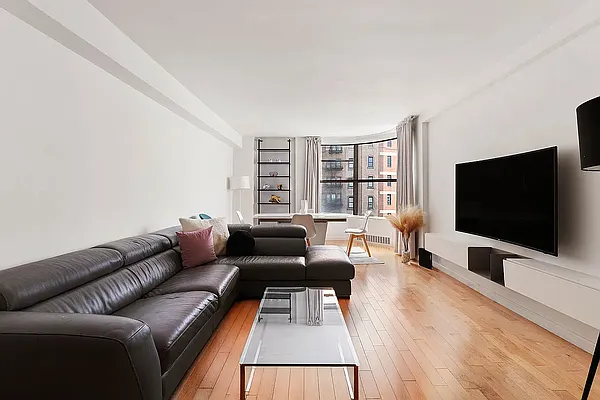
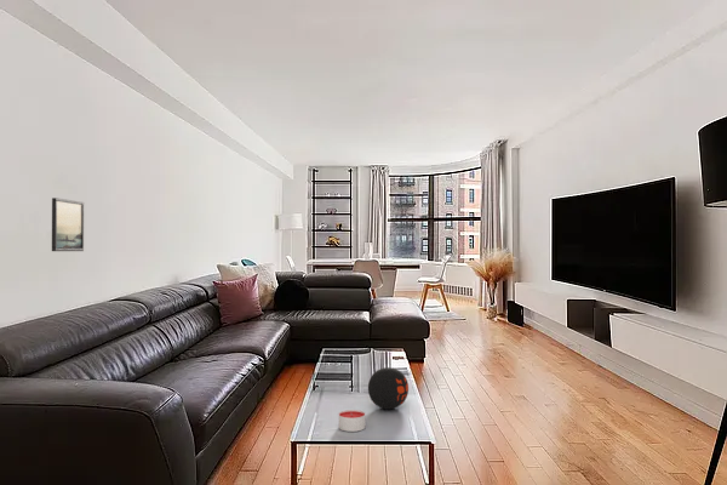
+ decorative ball (388, 388)
+ candle (351, 420)
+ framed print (68, 226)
